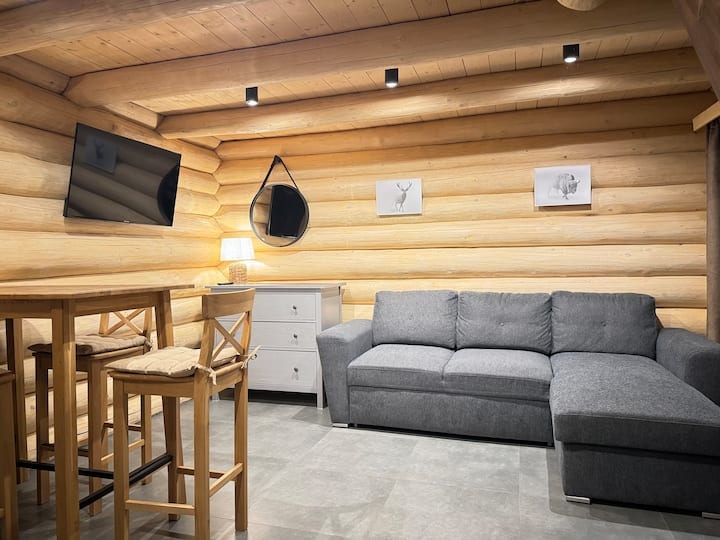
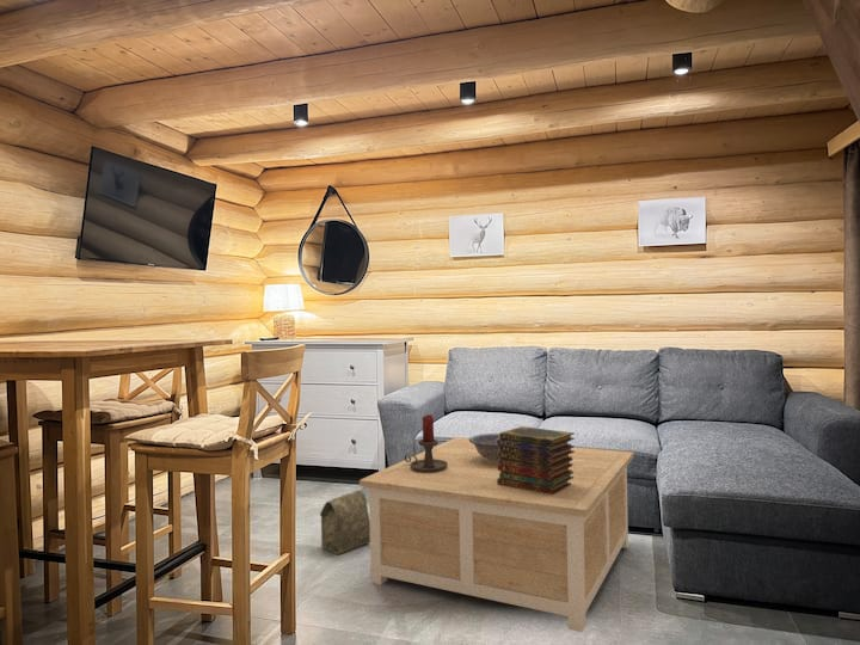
+ book stack (535, 457)
+ bag (344, 518)
+ coffee table (506, 514)
+ decorative bowl (497, 449)
+ candle holder (423, 441)
